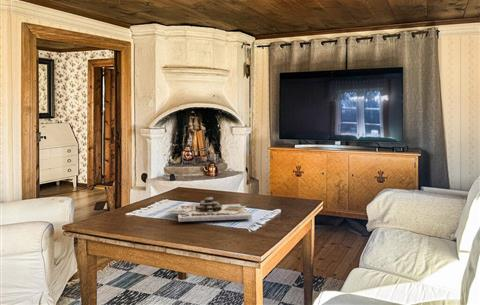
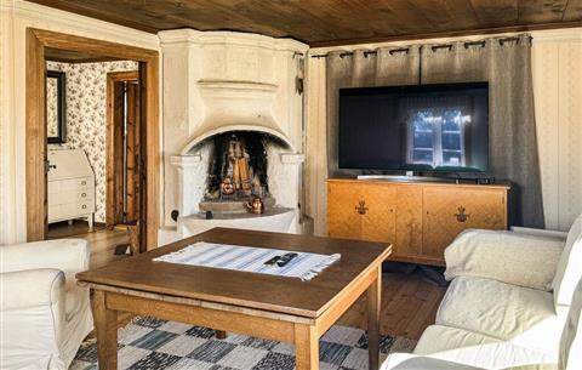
- board game (205, 206)
